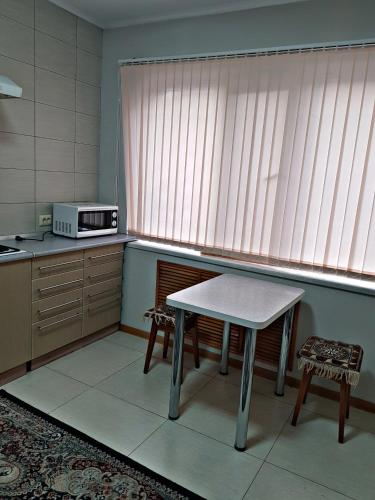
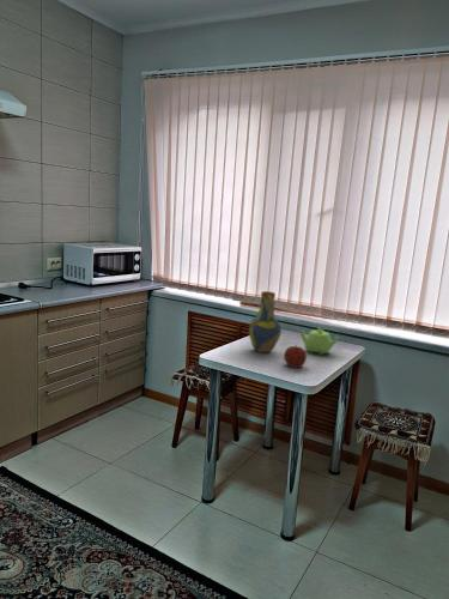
+ vase (265, 321)
+ fruit (295, 355)
+ teapot (318, 339)
